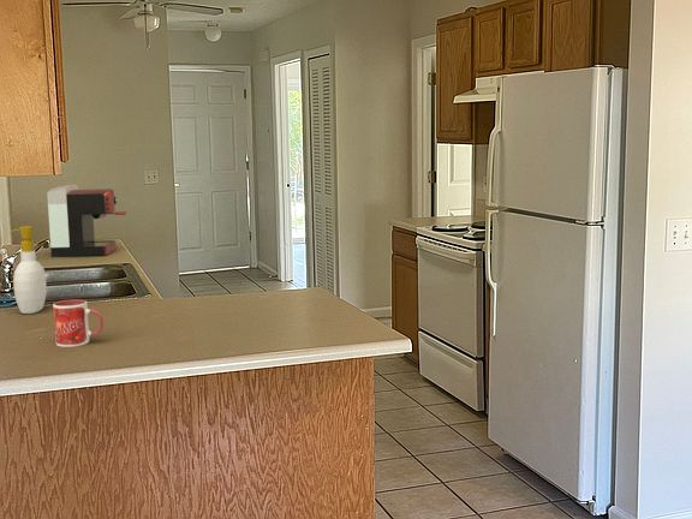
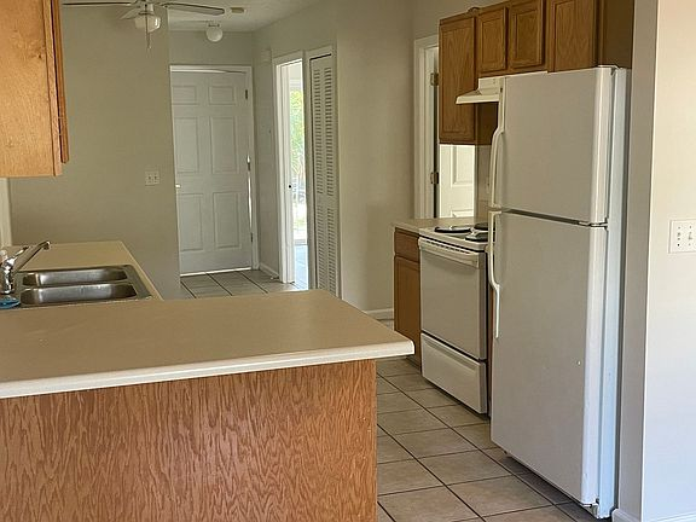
- mug (78, 323)
- soap bottle (28, 269)
- coffee maker (90, 217)
